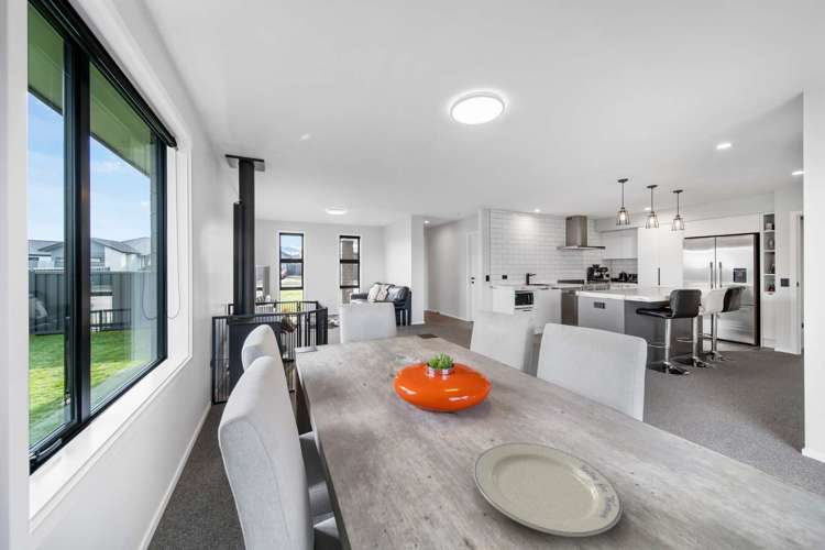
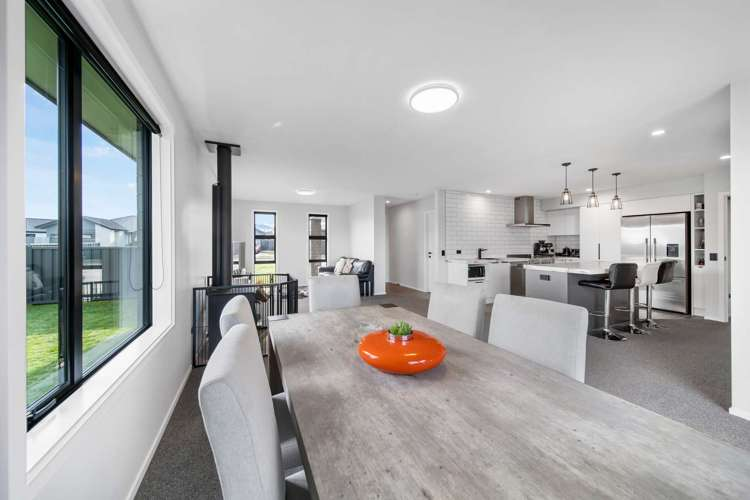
- chinaware (541, 484)
